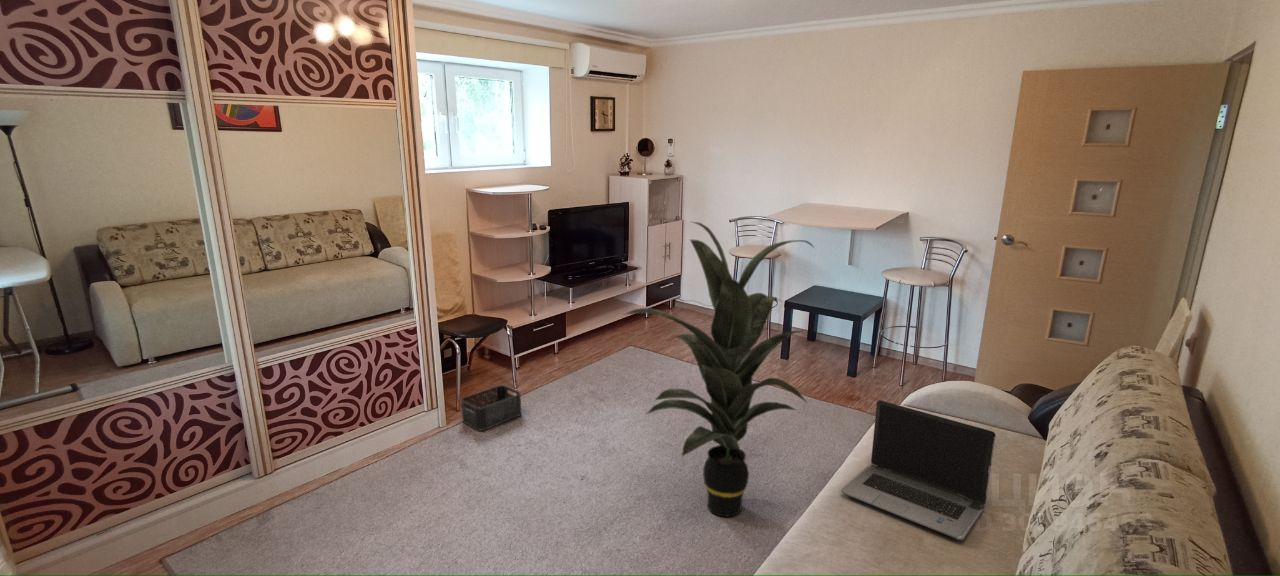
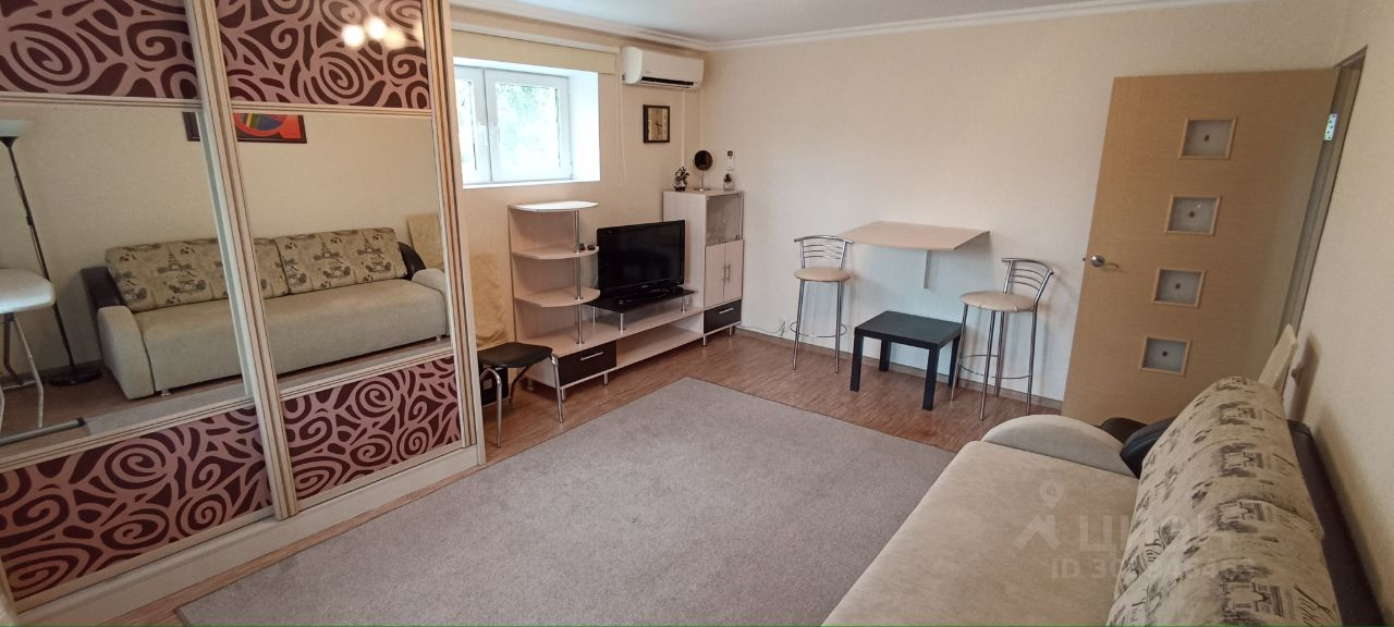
- indoor plant (720, 369)
- laptop computer (915, 465)
- storage bin (491, 407)
